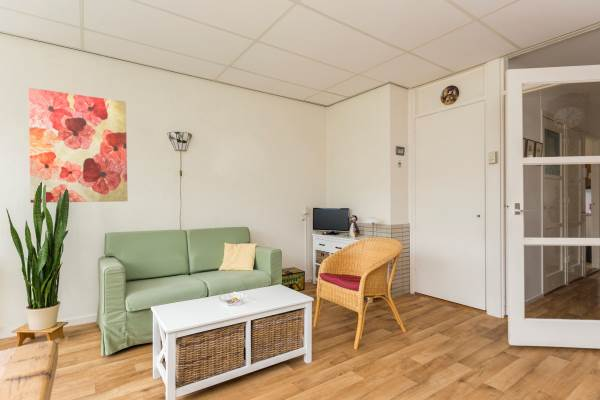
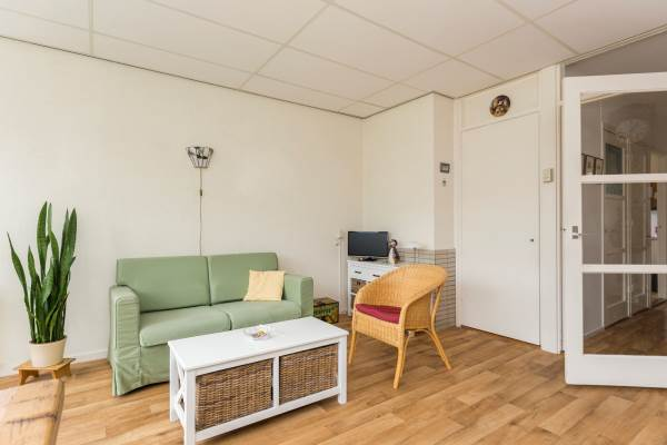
- wall art (81, 148)
